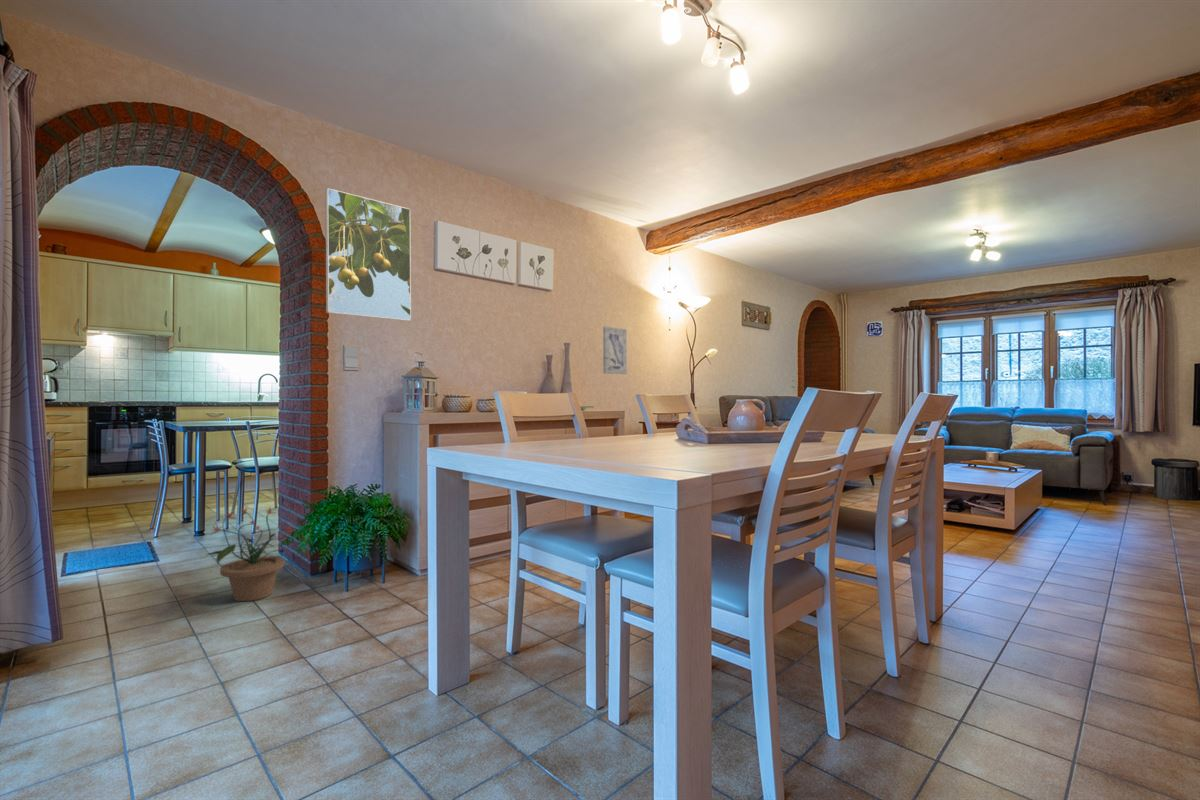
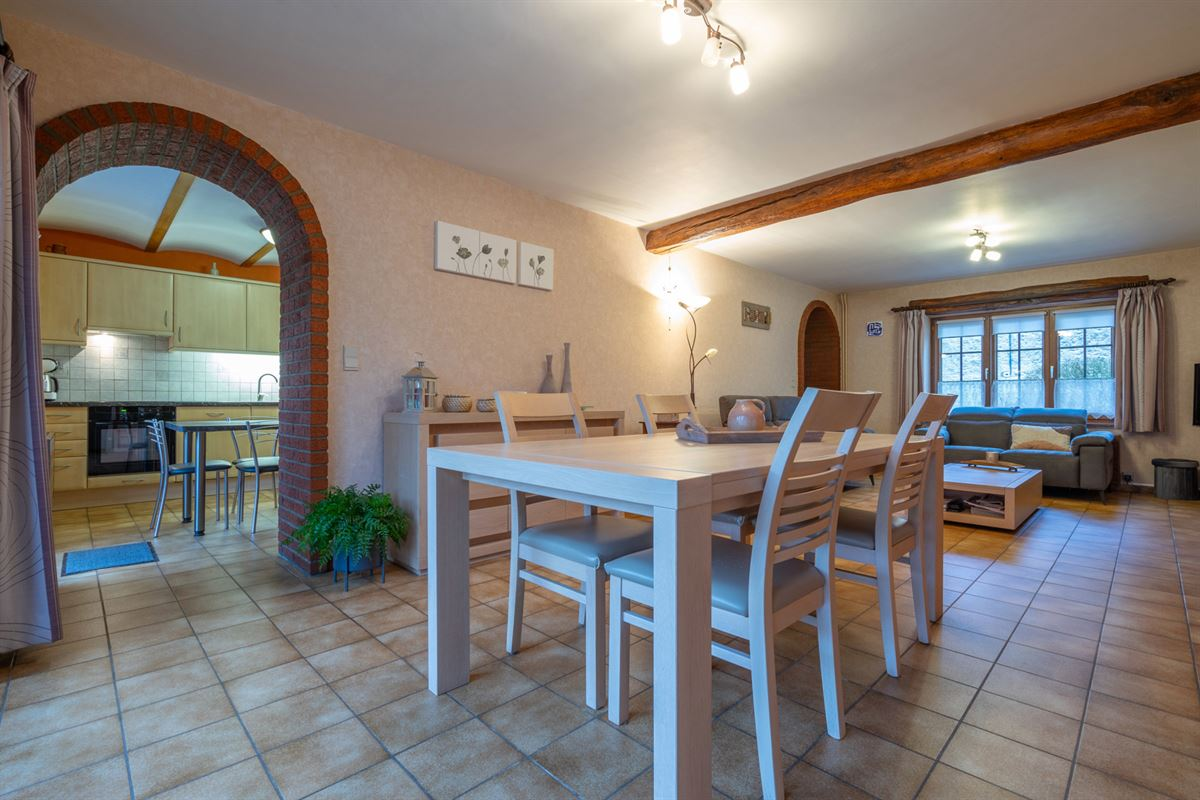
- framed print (370, 258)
- wall art (615, 350)
- potted plant (249, 551)
